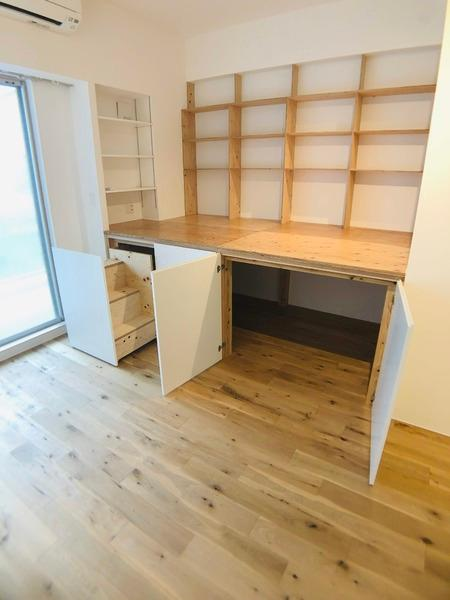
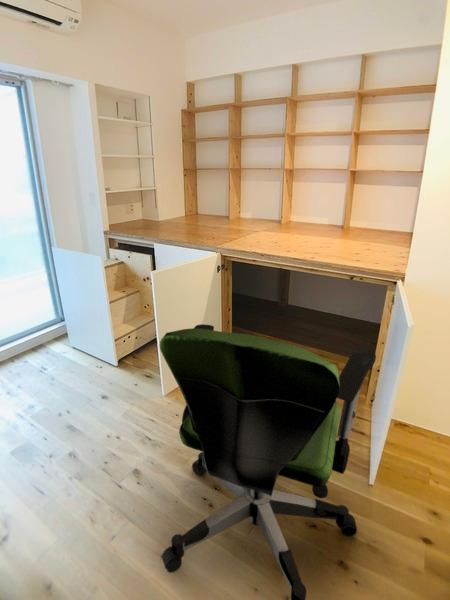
+ office chair (266, 420)
